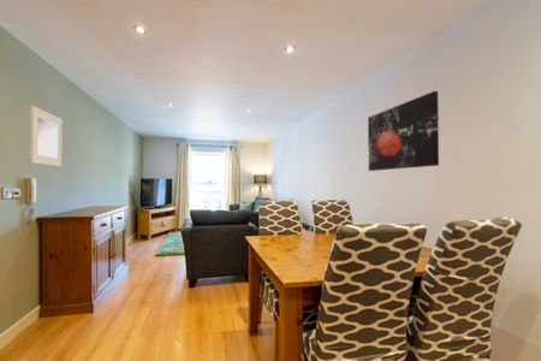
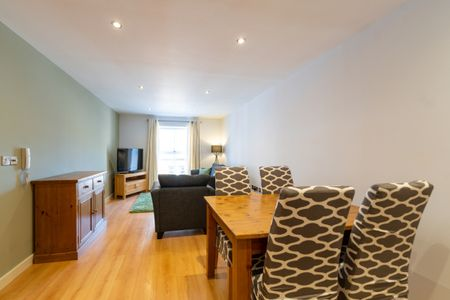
- wall art (397, 137)
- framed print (47, 138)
